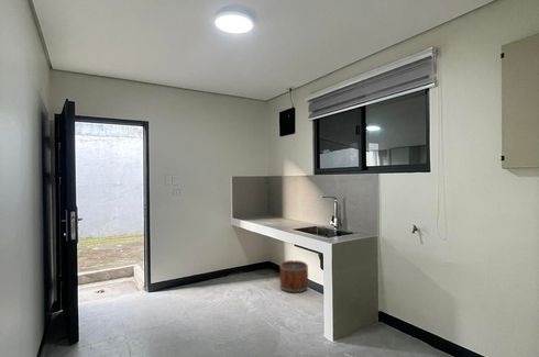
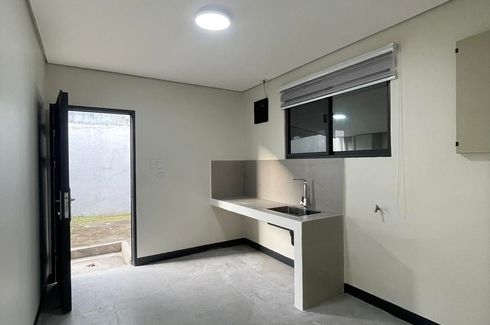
- bucket (294, 276)
